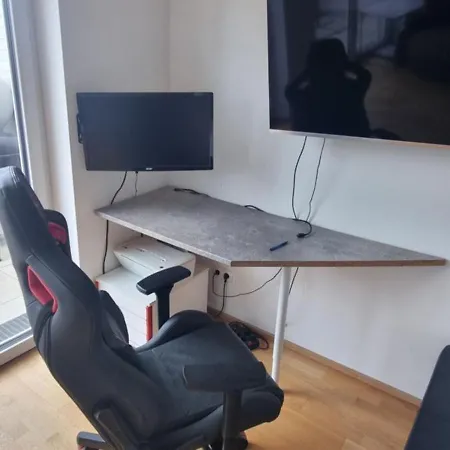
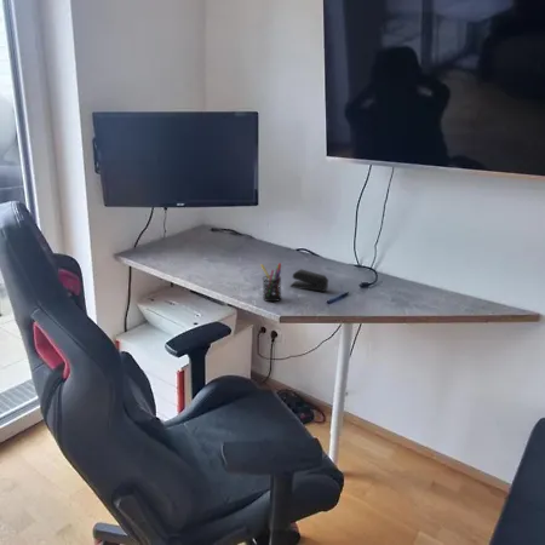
+ pen holder (274, 280)
+ stapler (309, 280)
